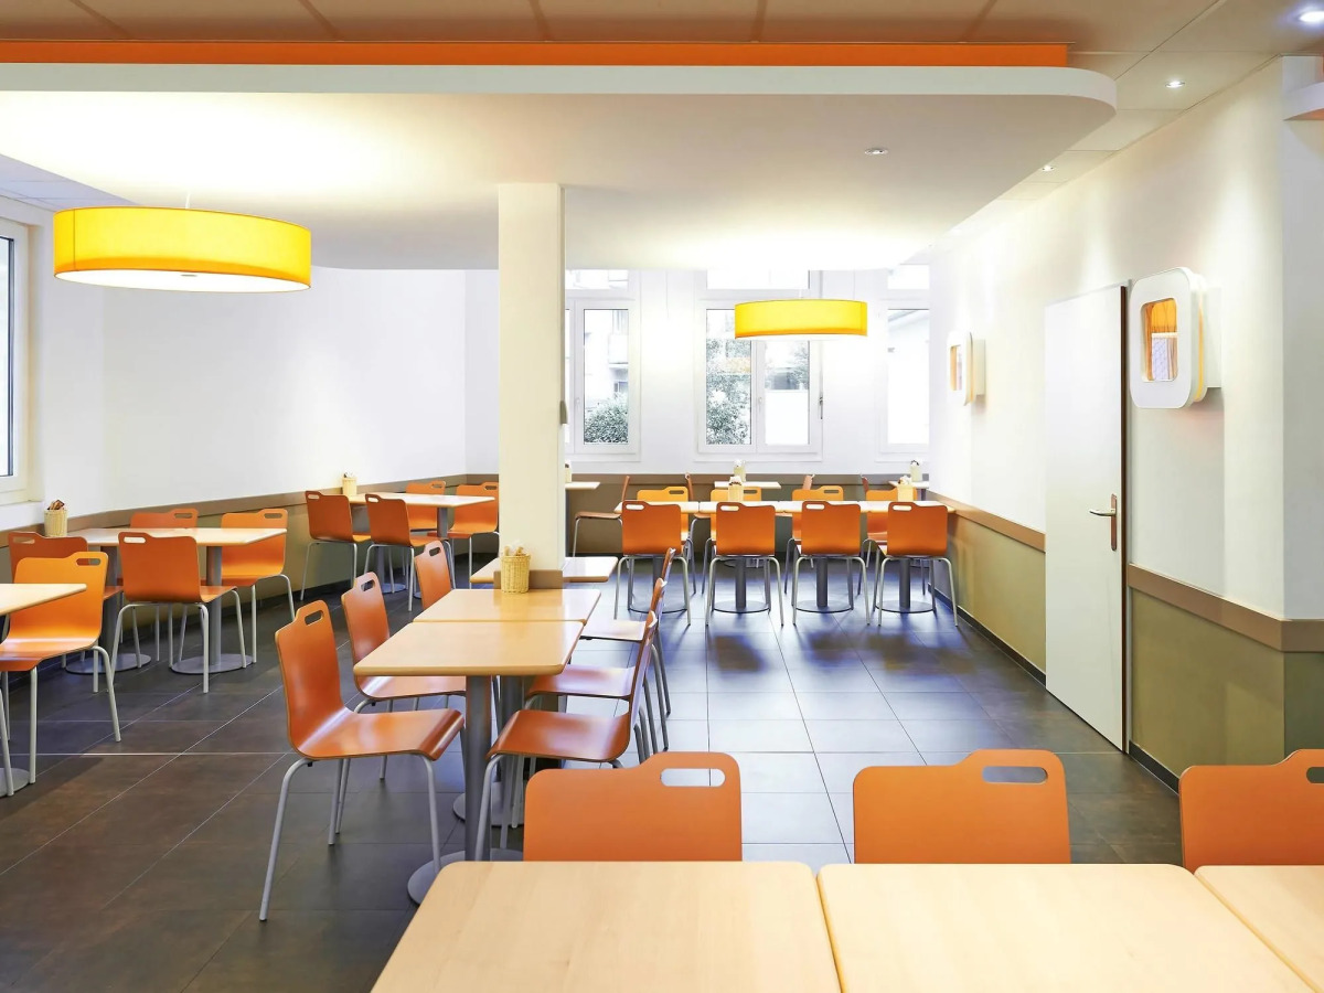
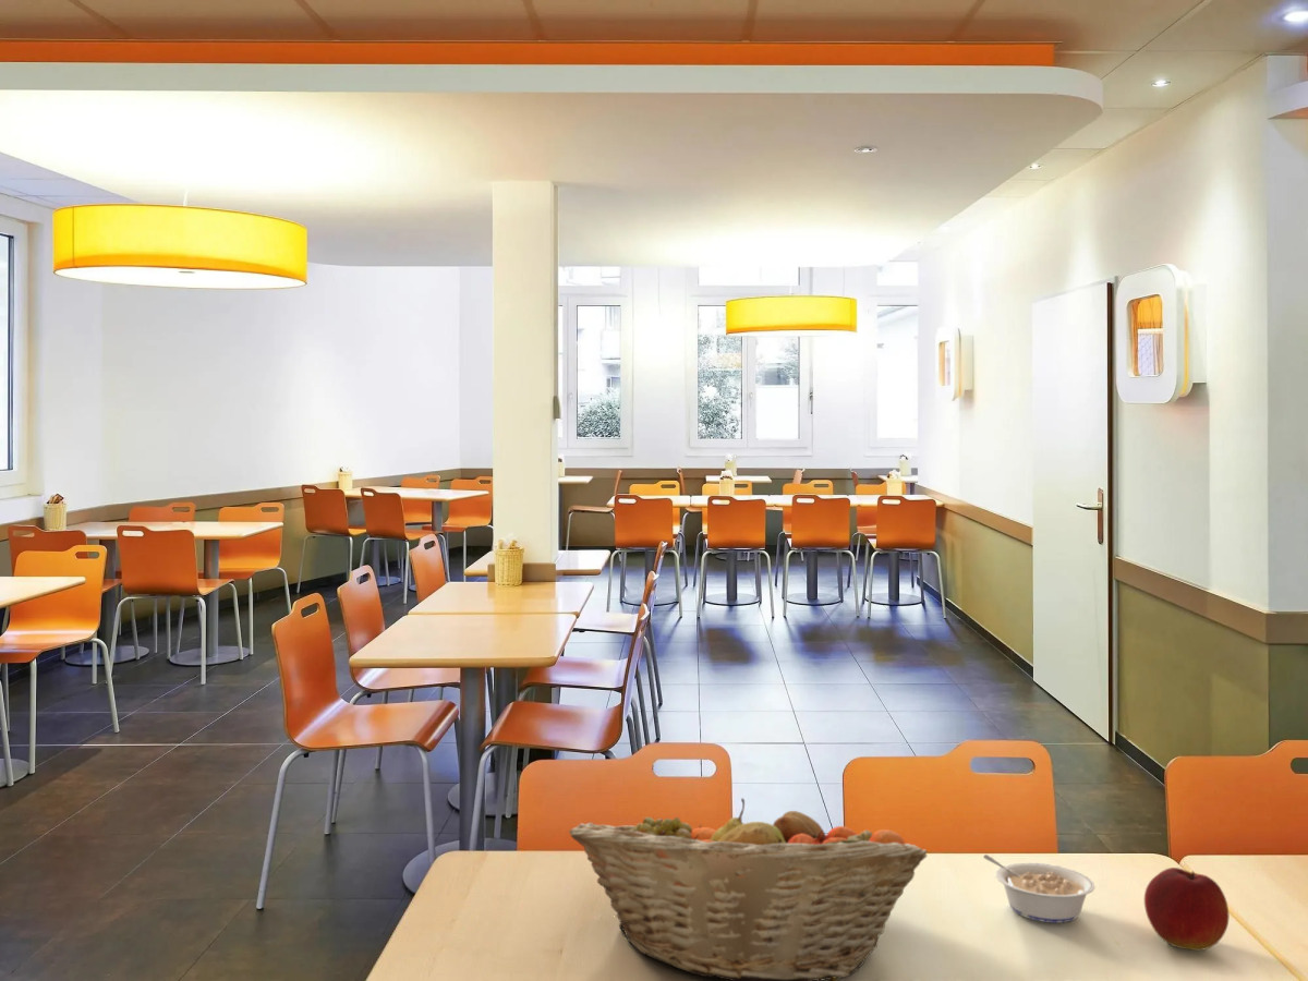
+ apple (1185, 908)
+ fruit basket (743, 868)
+ legume (1040, 891)
